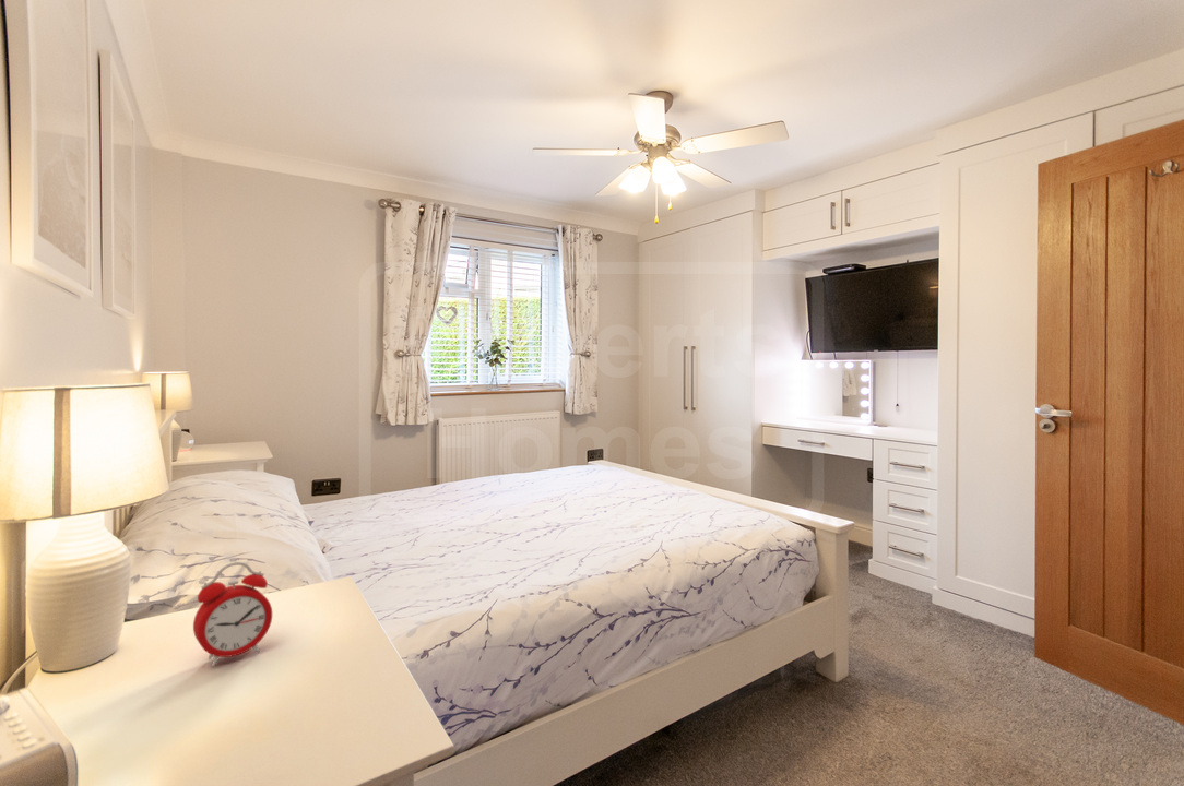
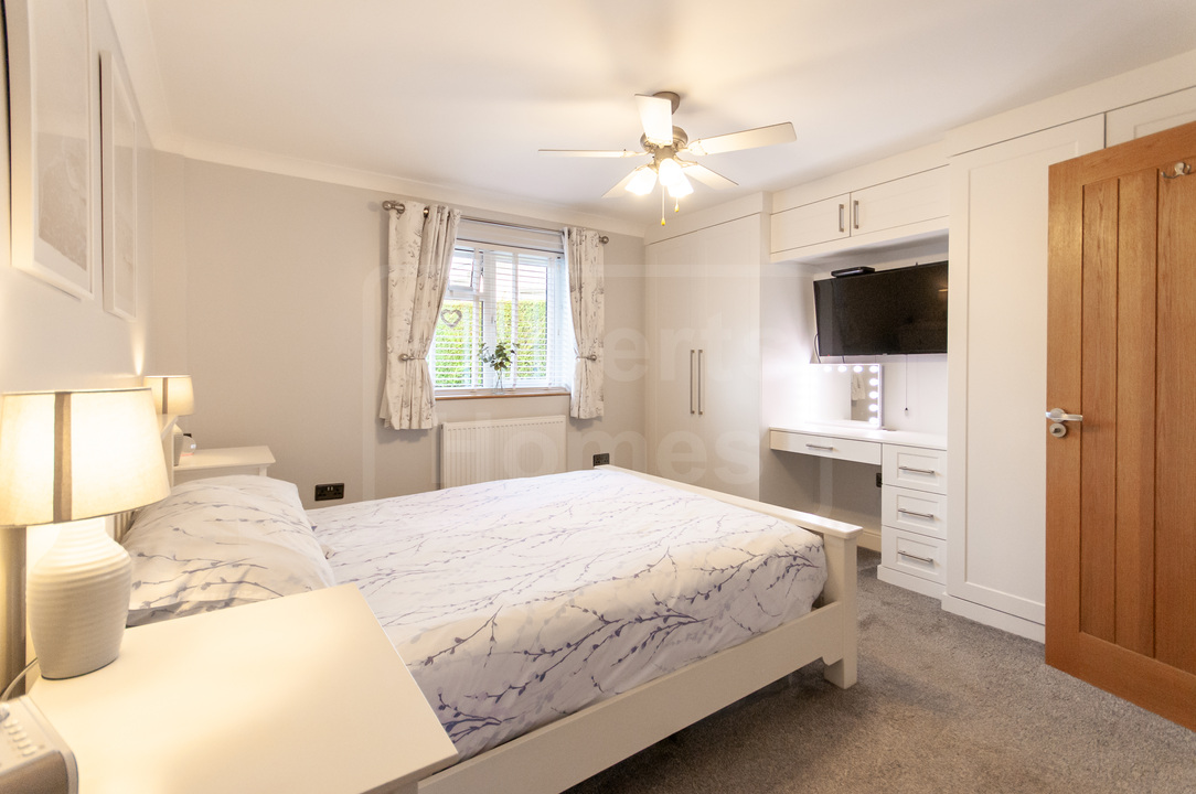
- alarm clock (234, 609)
